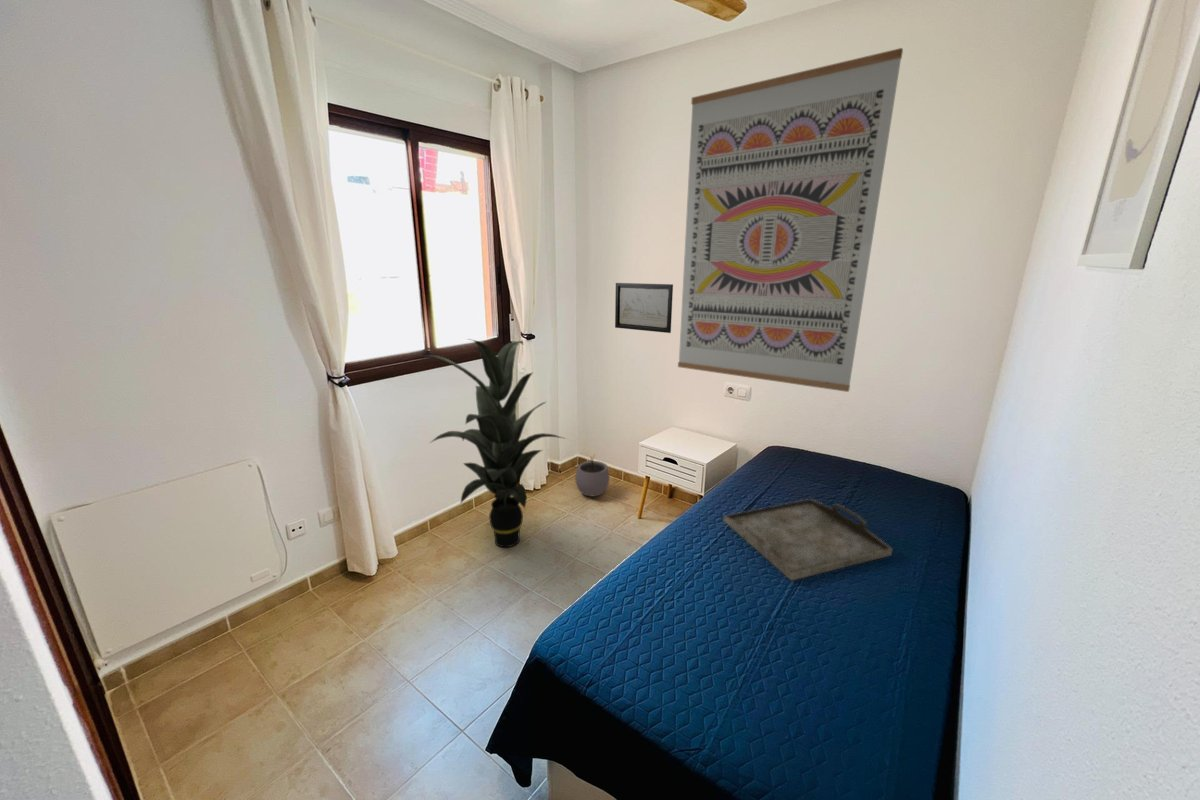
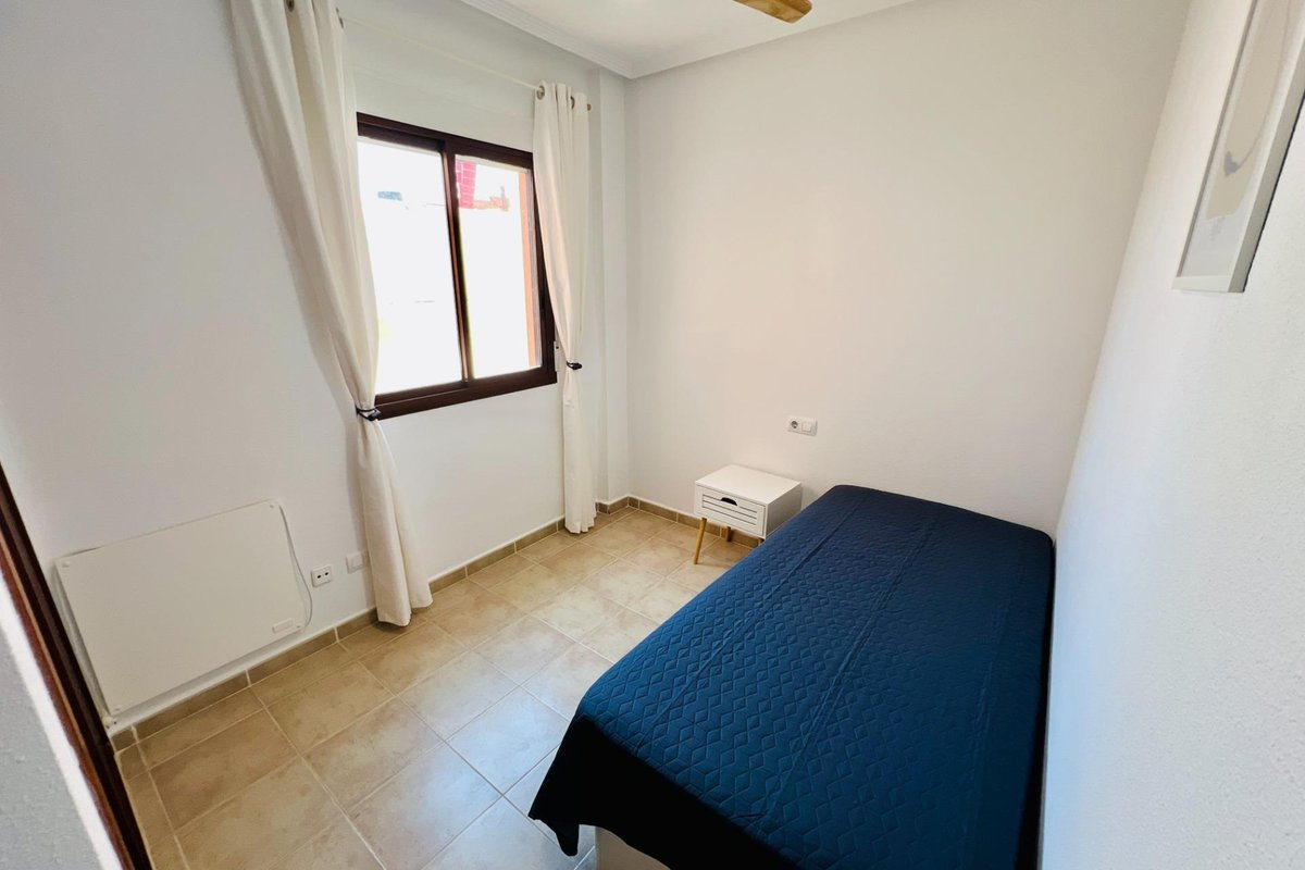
- plant pot (592, 474)
- serving tray (803, 528)
- indoor plant (492, 445)
- wall art (768, 239)
- wall art (642, 307)
